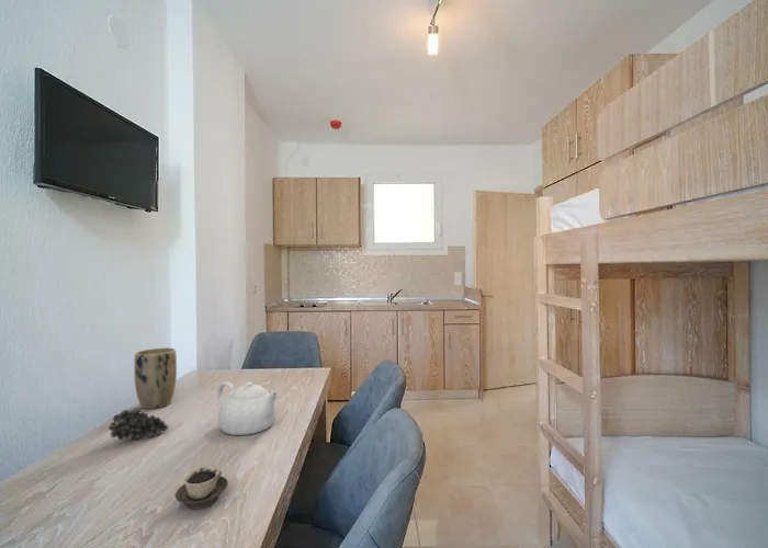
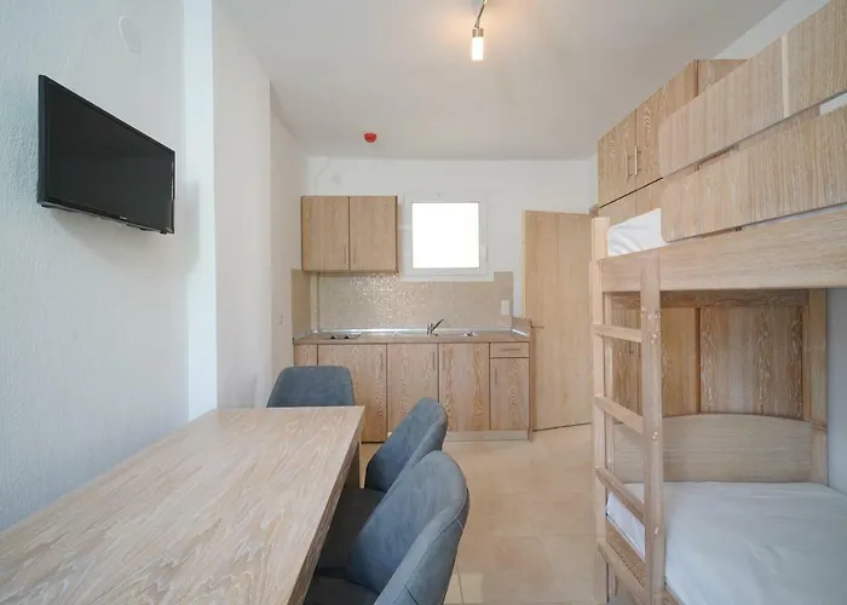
- teapot (247, 403)
- plant pot (156, 377)
- fruit (137, 423)
- cup (202, 487)
